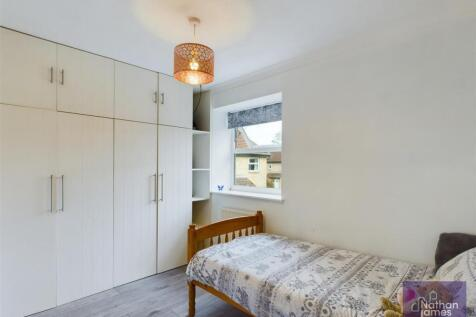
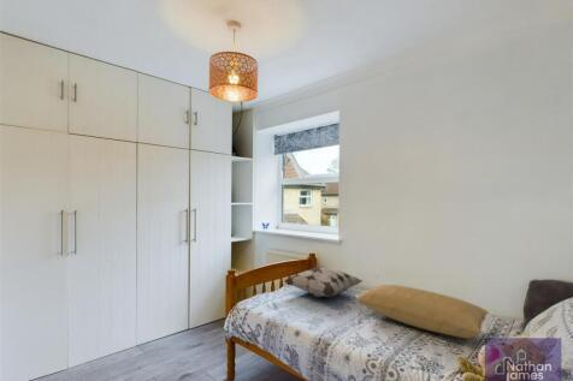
+ decorative pillow (323, 280)
+ pillow (420, 306)
